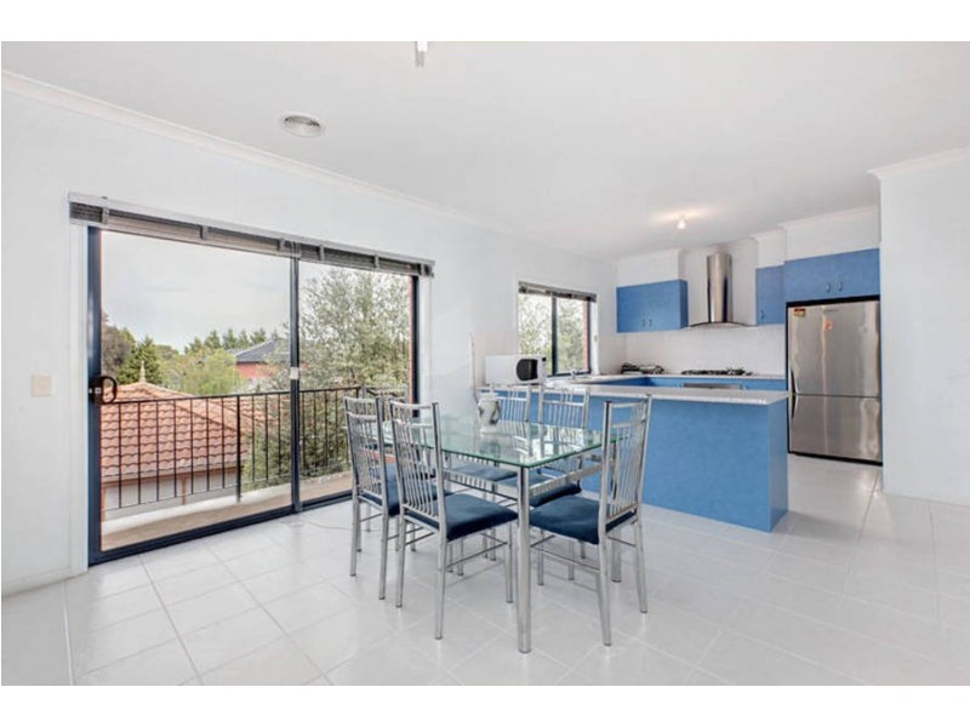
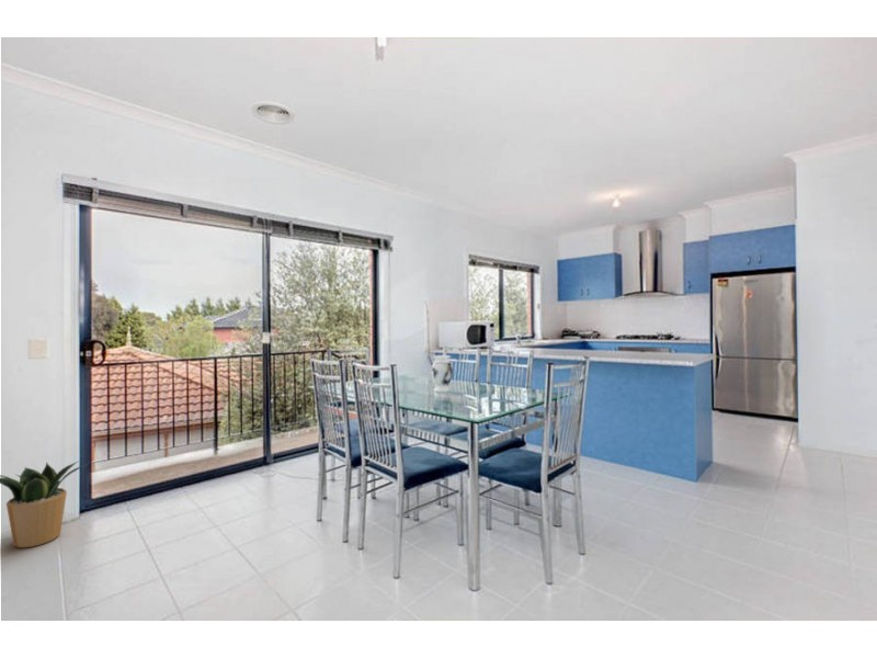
+ potted plant (38, 502)
